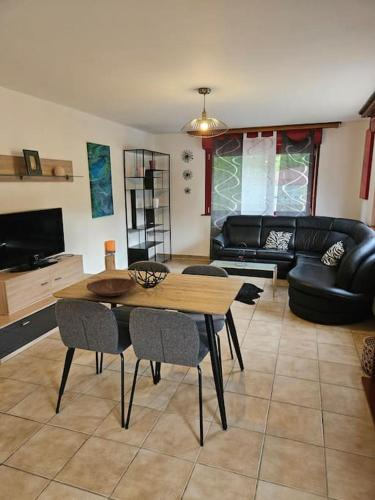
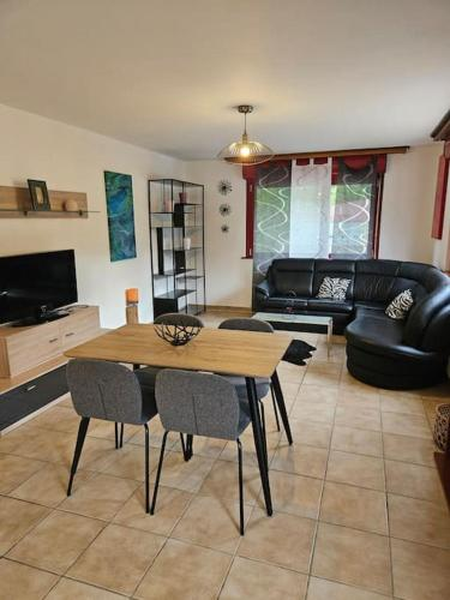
- bowl (112, 287)
